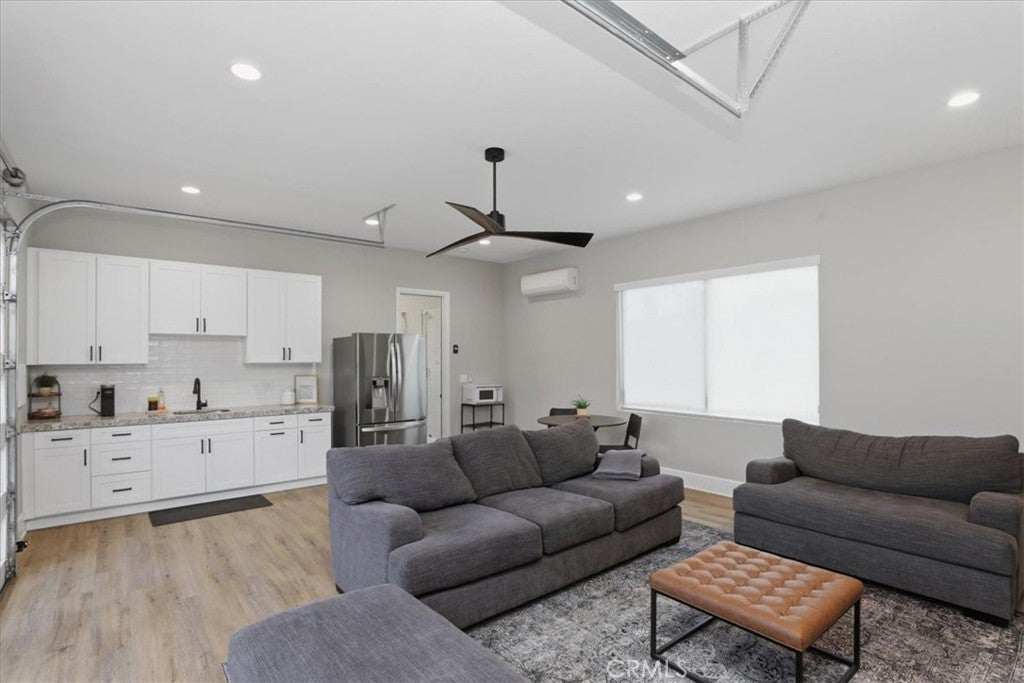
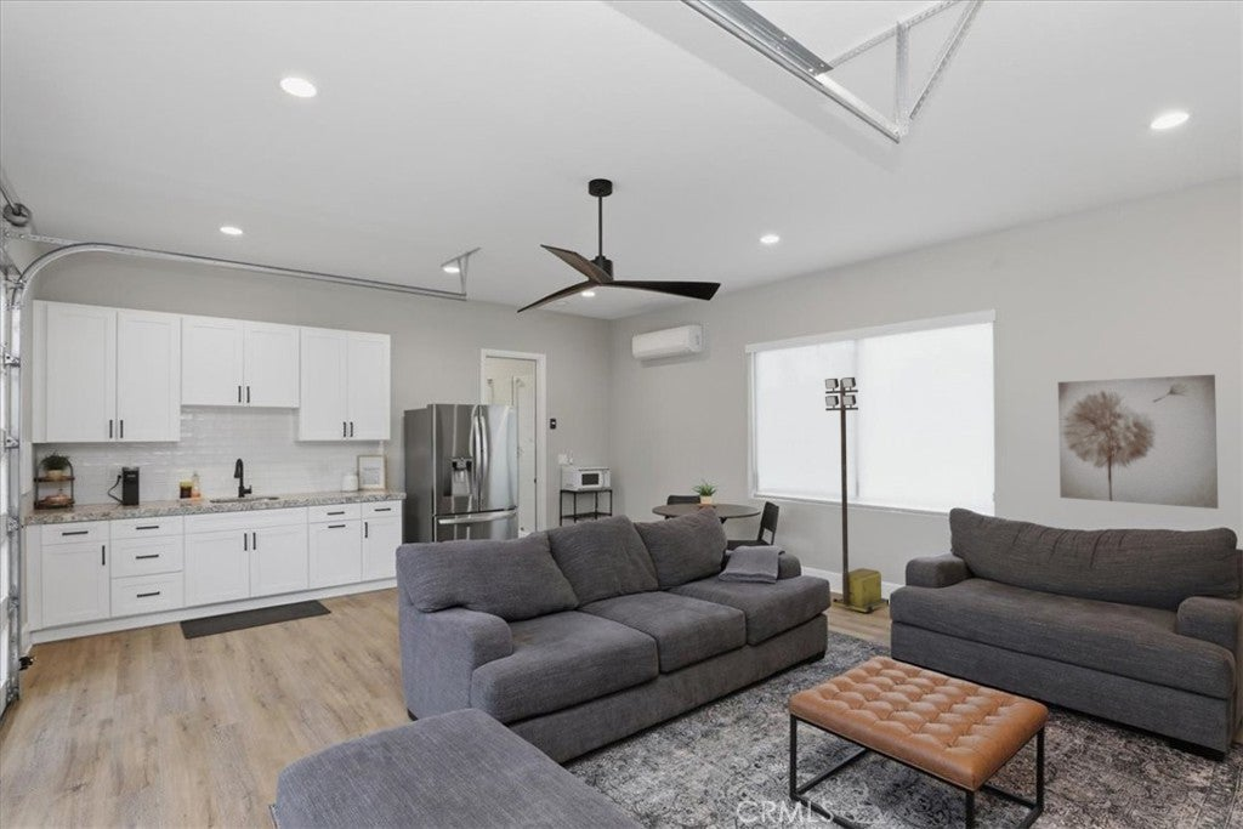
+ portable light tower (846, 492)
+ wall art (1131, 439)
